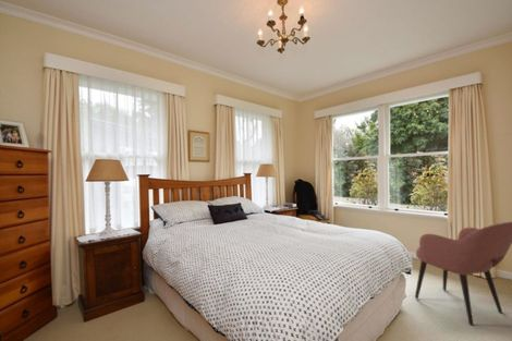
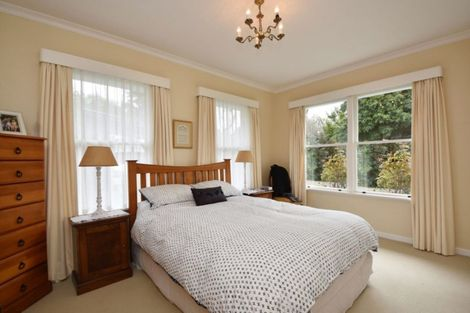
- armchair (461, 261)
